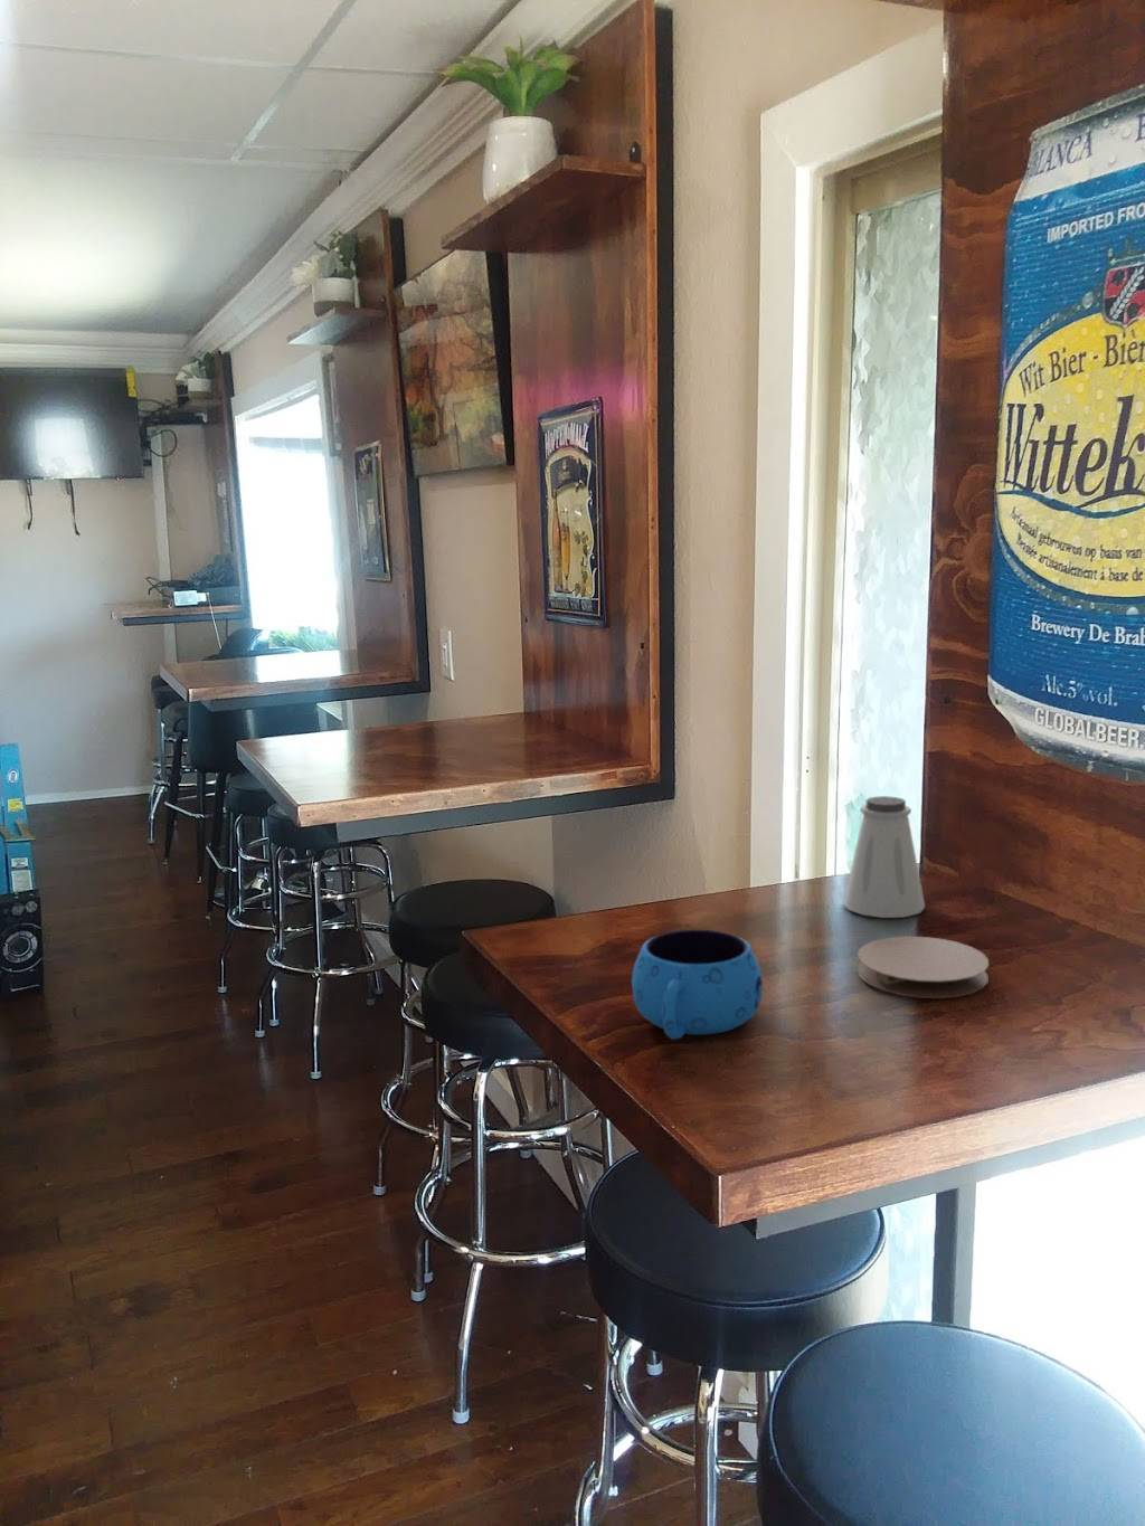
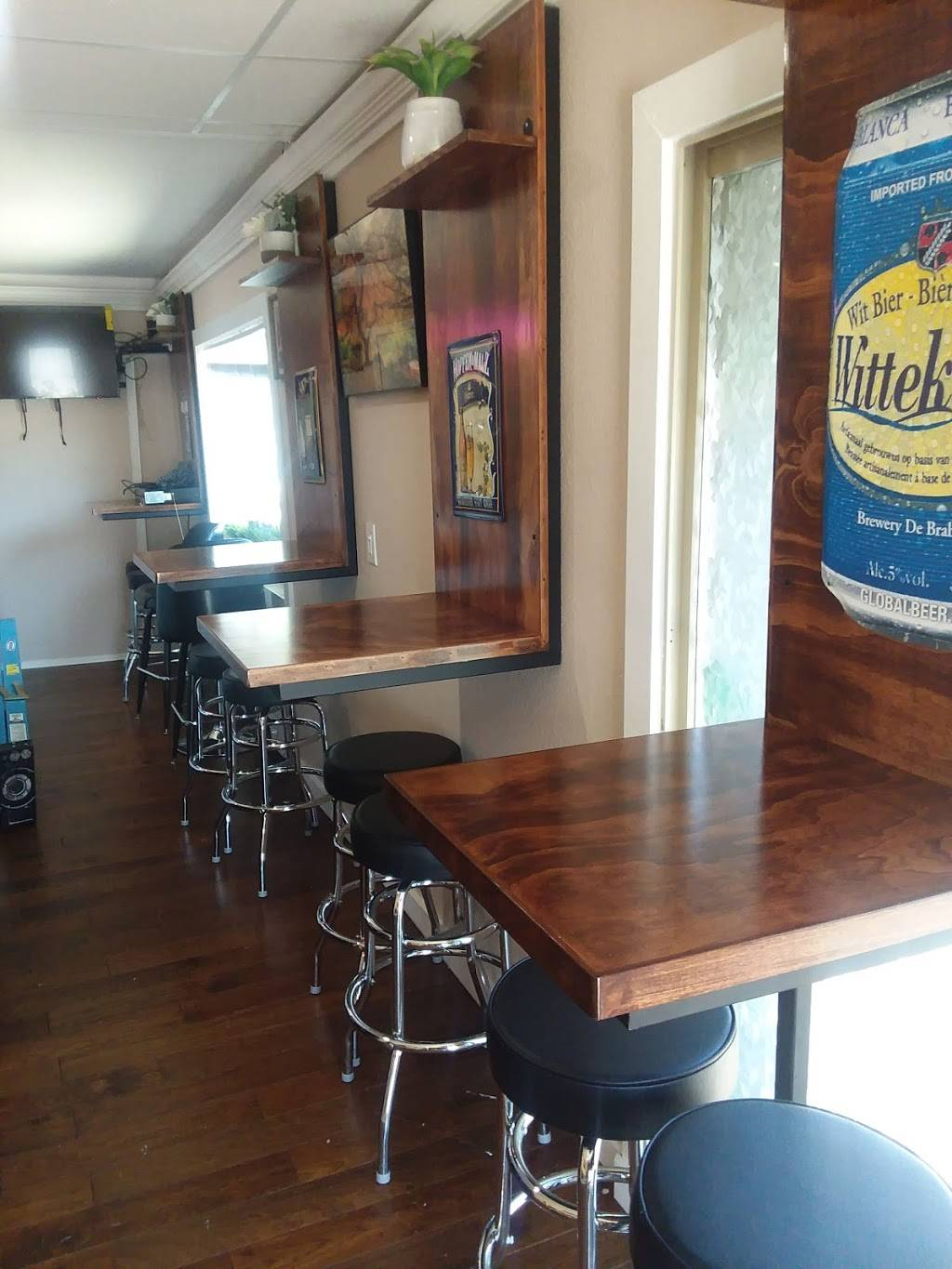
- saltshaker (884, 853)
- coaster (921, 964)
- mug (692, 987)
